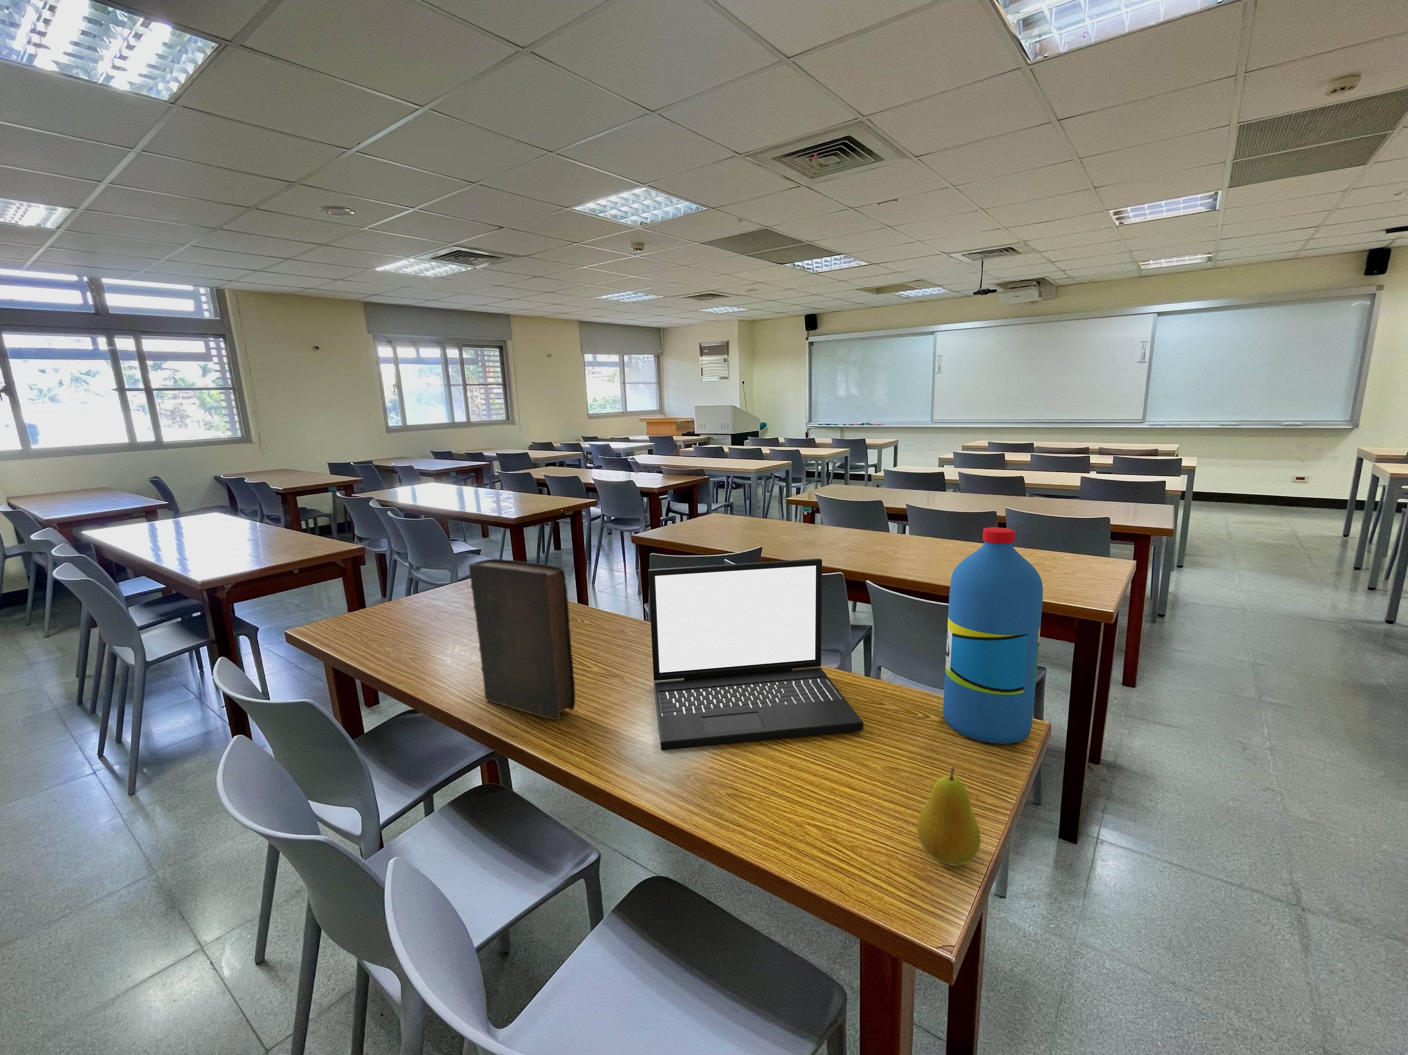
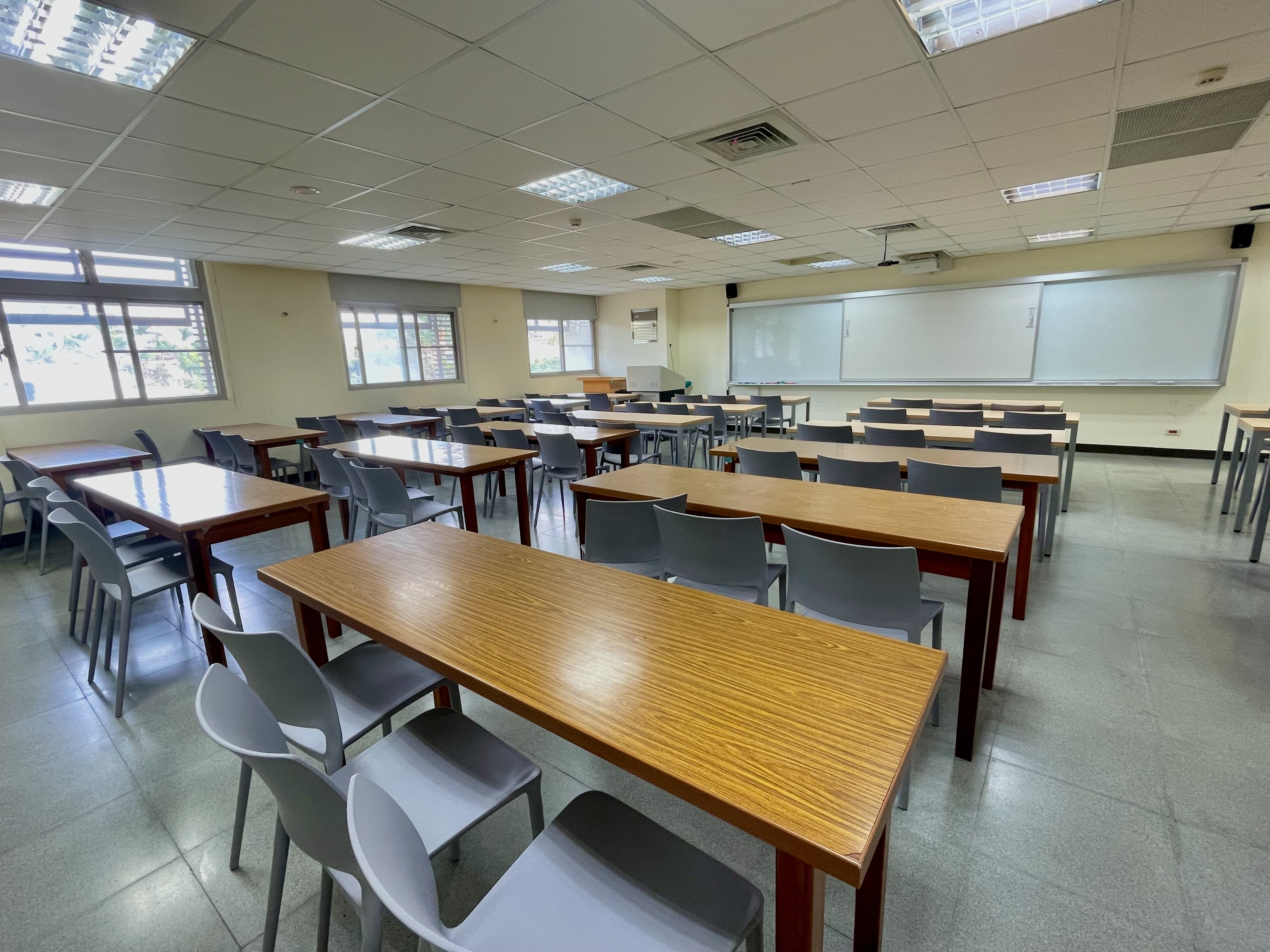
- fruit (949, 811)
- laptop (749, 645)
- book (521, 636)
- water bottle (992, 631)
